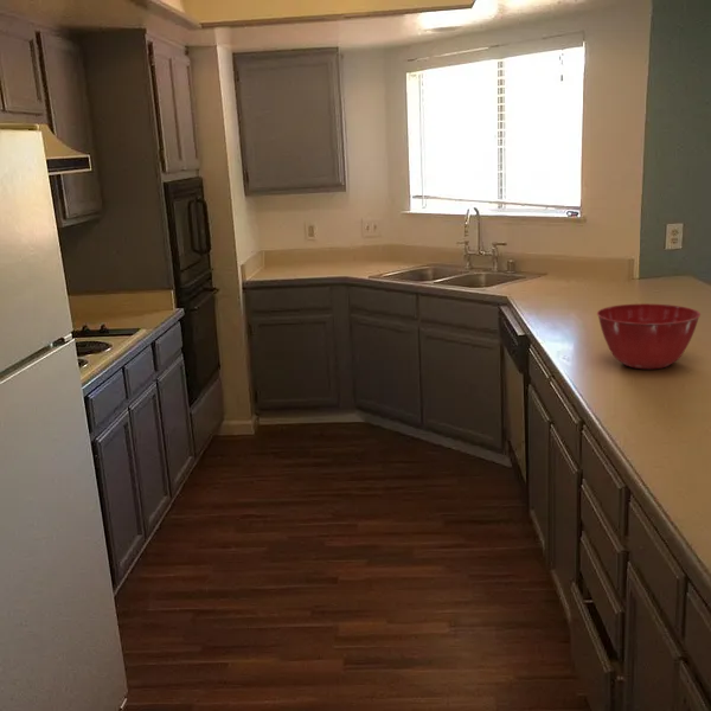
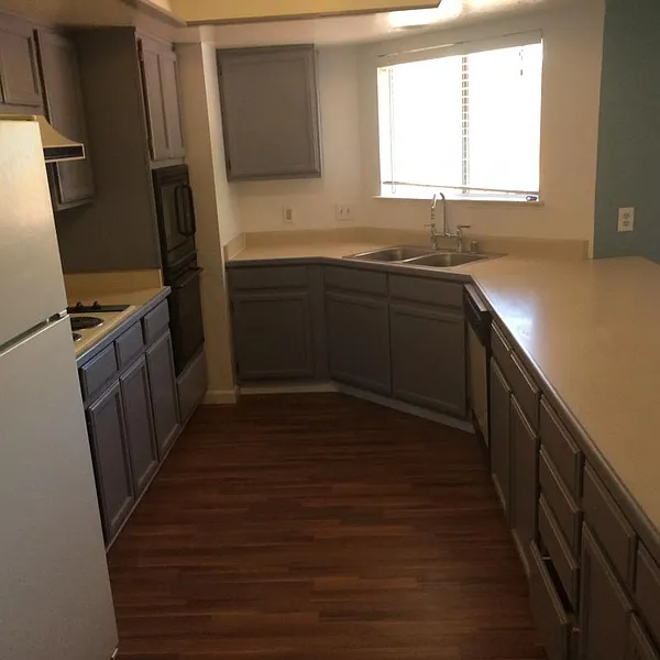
- mixing bowl (646, 338)
